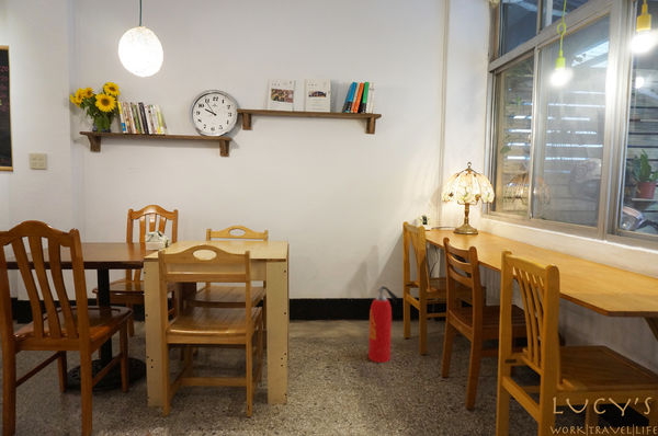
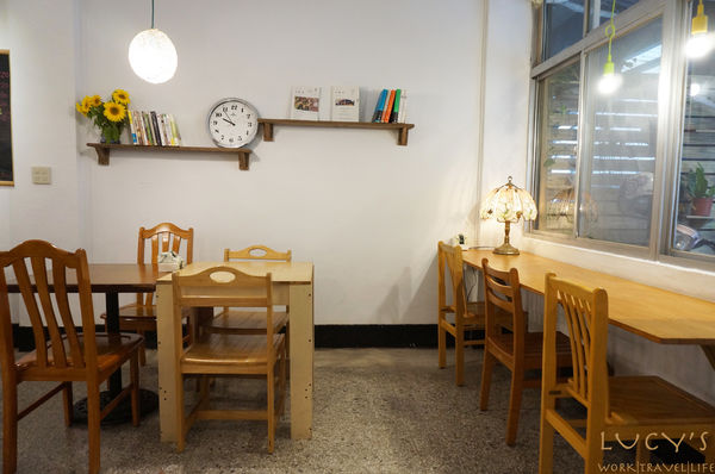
- fire extinguisher (381, 322)
